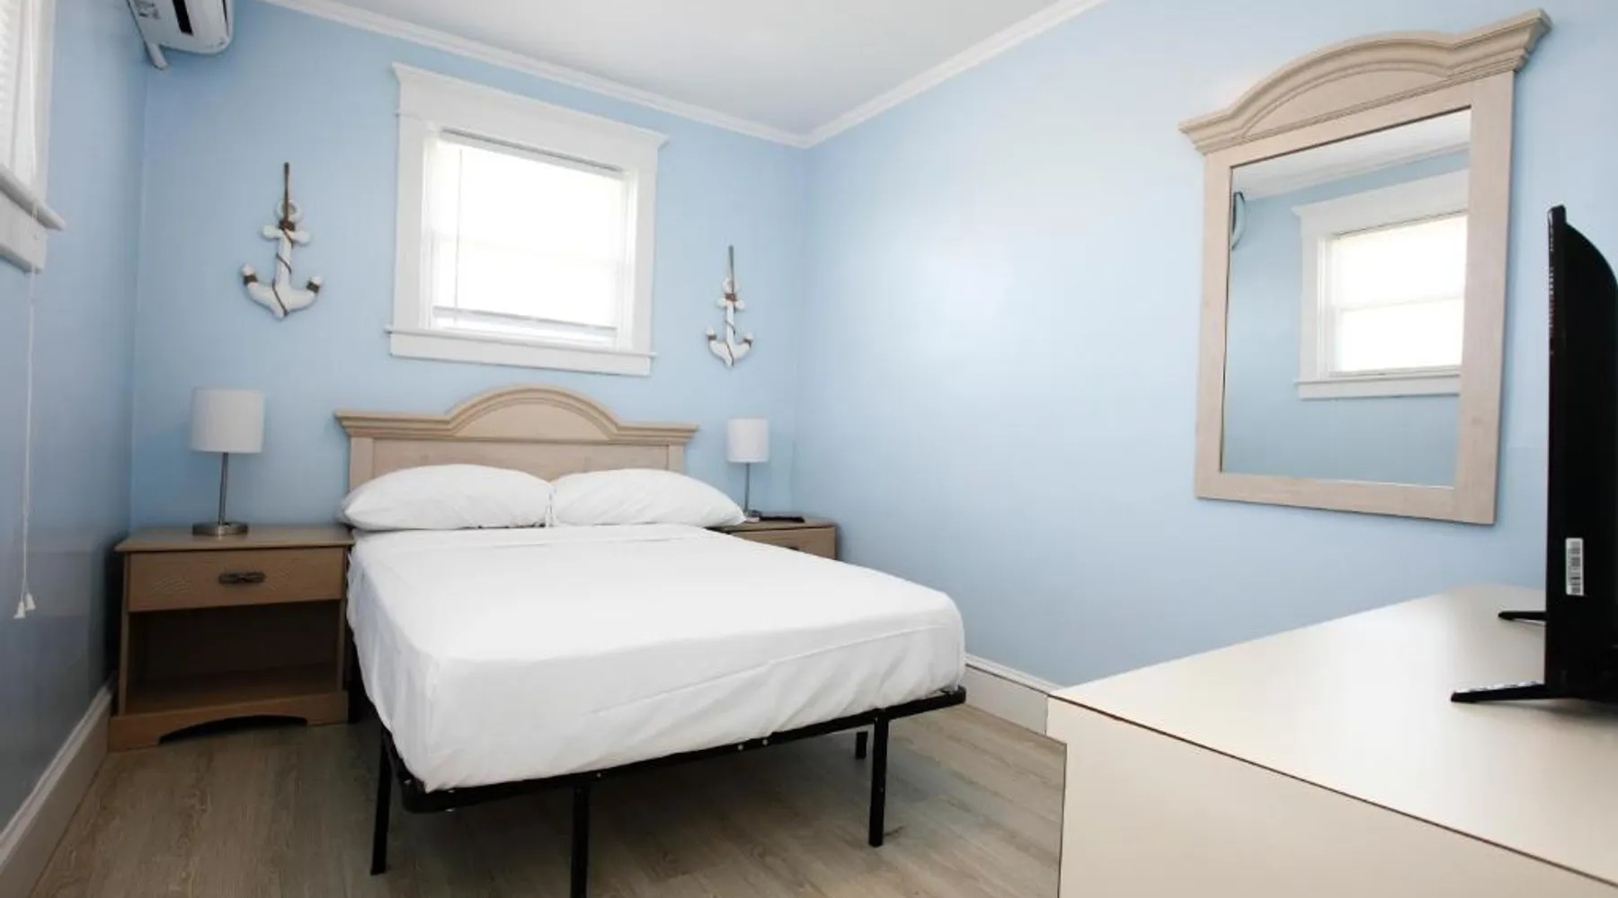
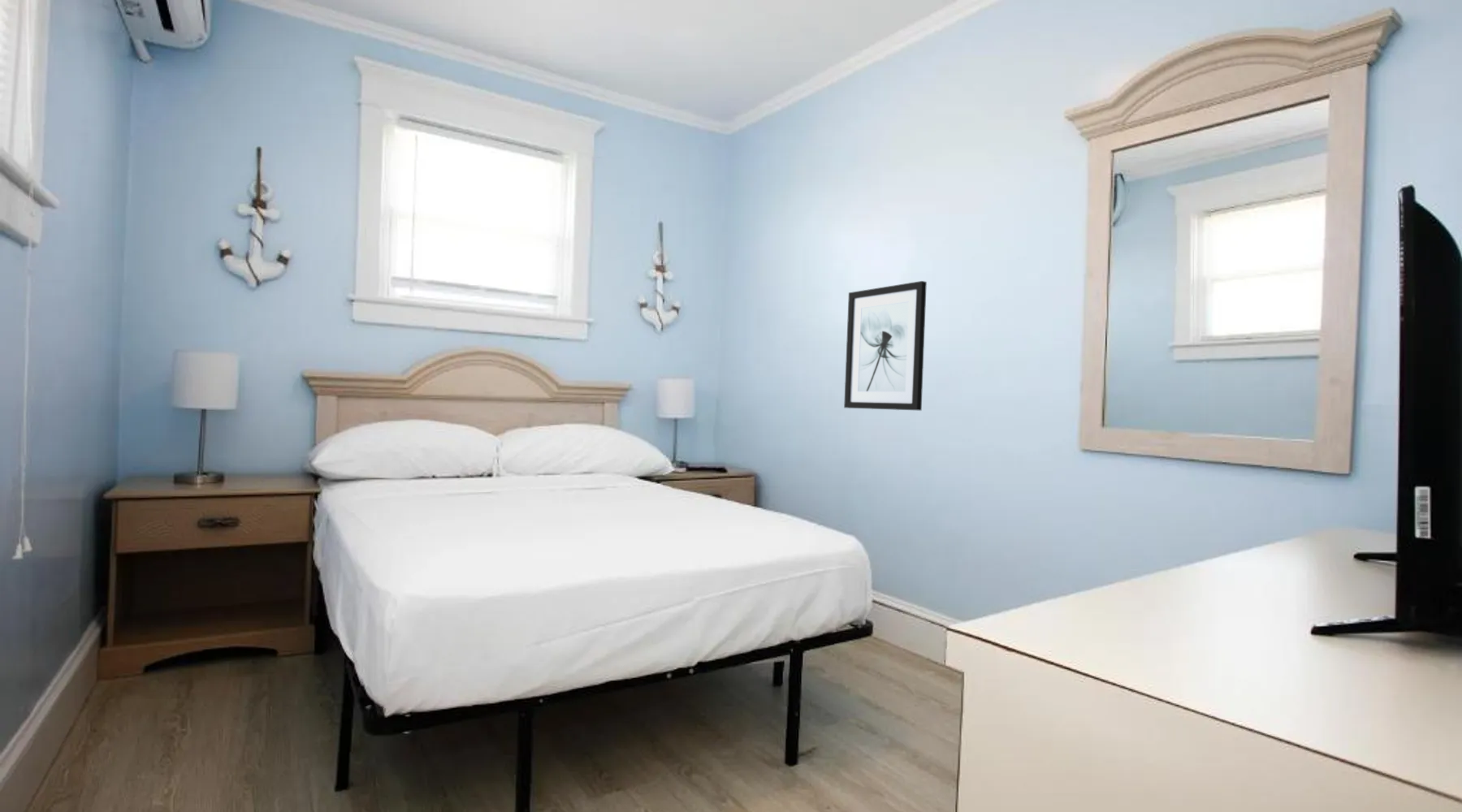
+ wall art (883, 348)
